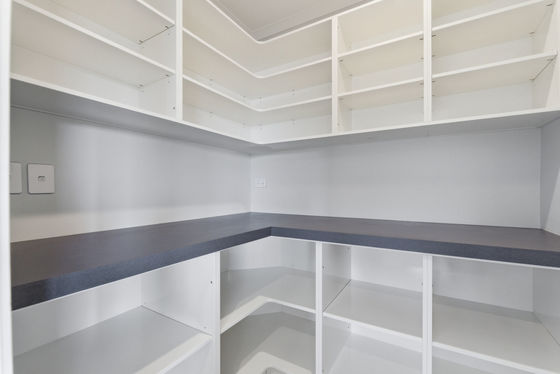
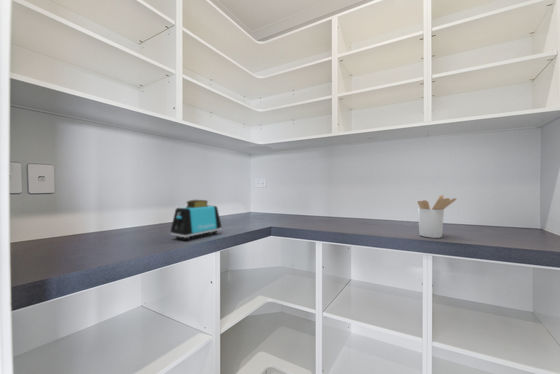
+ utensil holder (435, 216)
+ toaster (197, 217)
